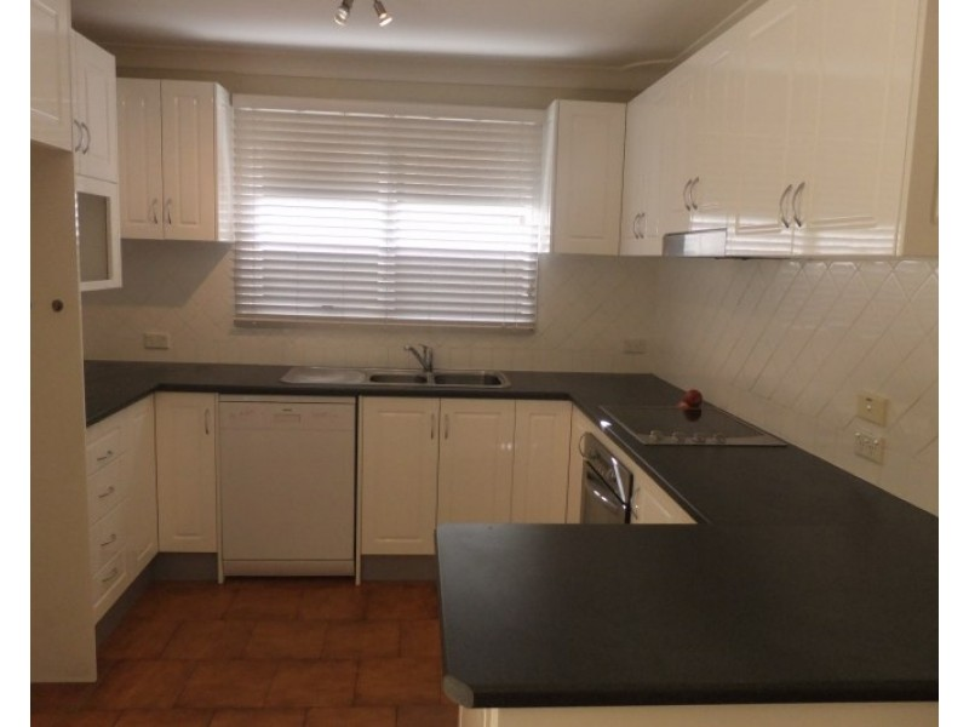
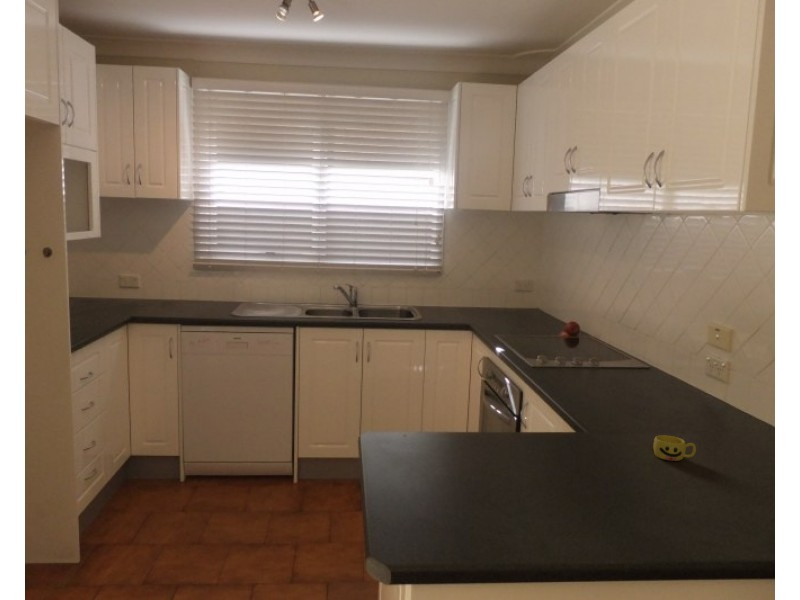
+ cup (674, 448)
